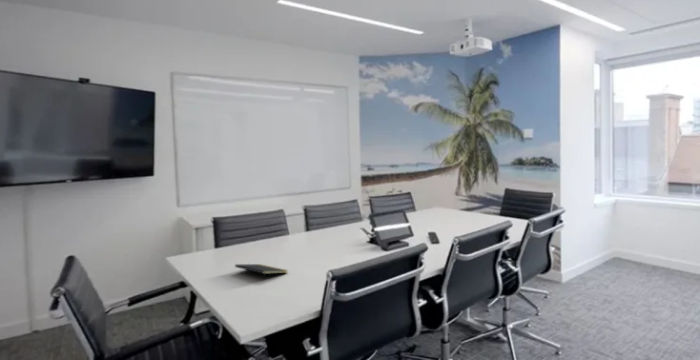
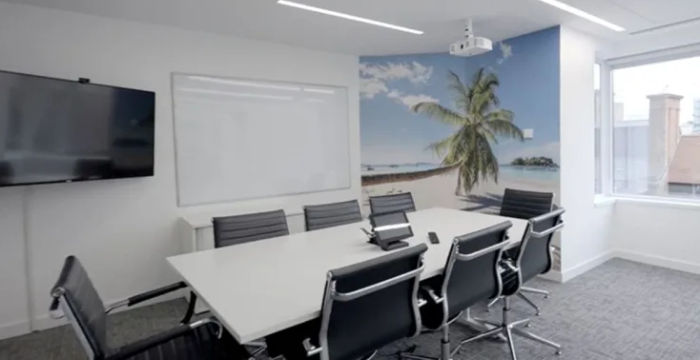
- notepad (261, 268)
